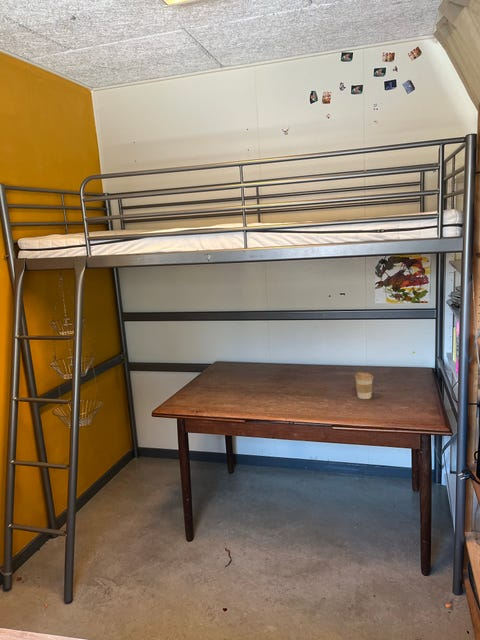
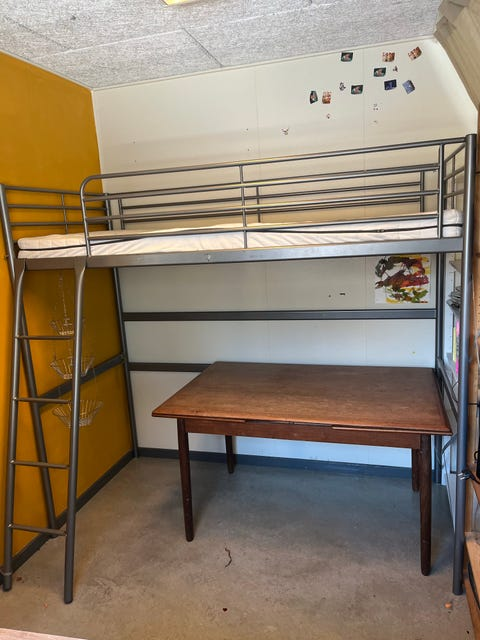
- coffee cup (364, 385)
